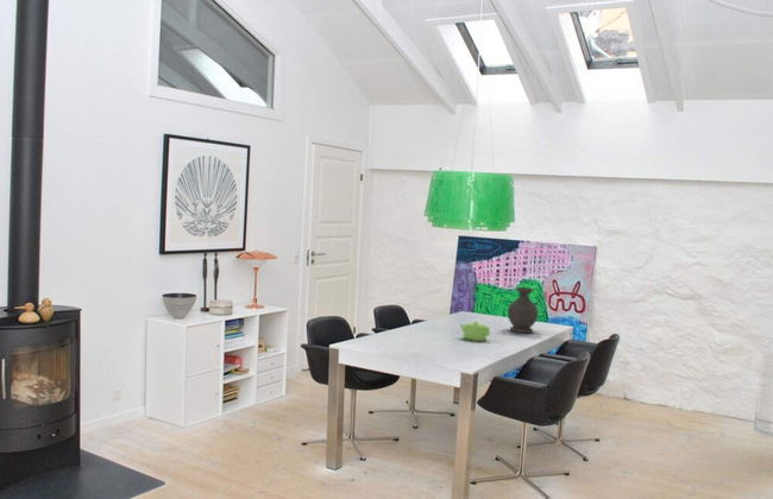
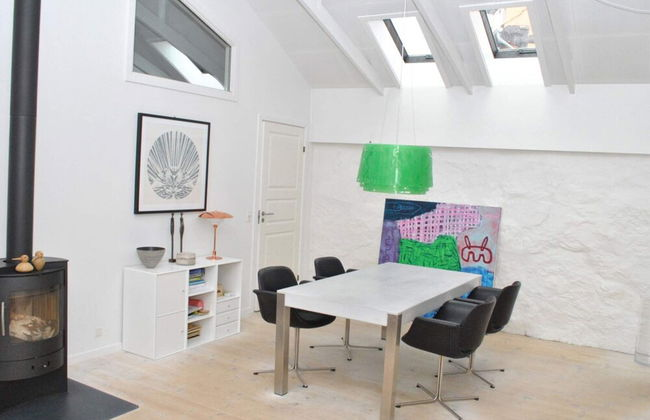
- teapot (475, 329)
- vase (522, 309)
